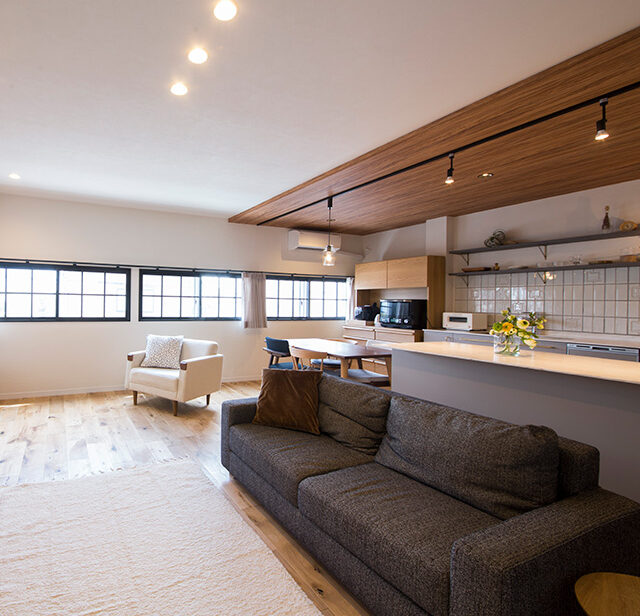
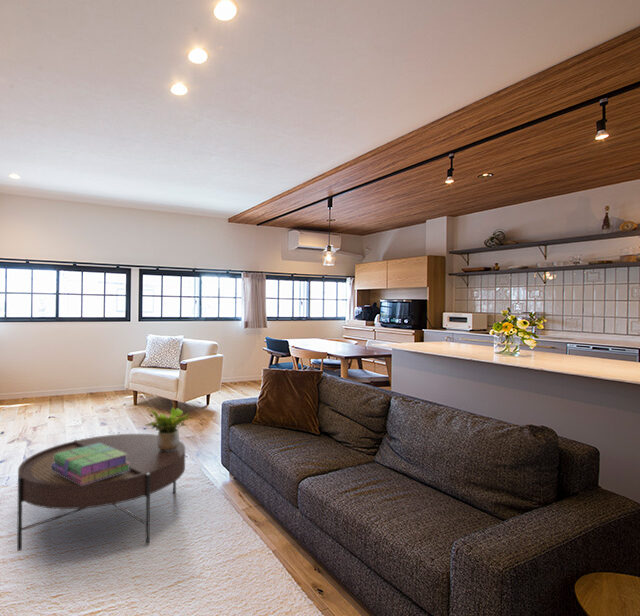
+ stack of books (90, 461)
+ potted plant (168, 427)
+ coffee table (107, 486)
